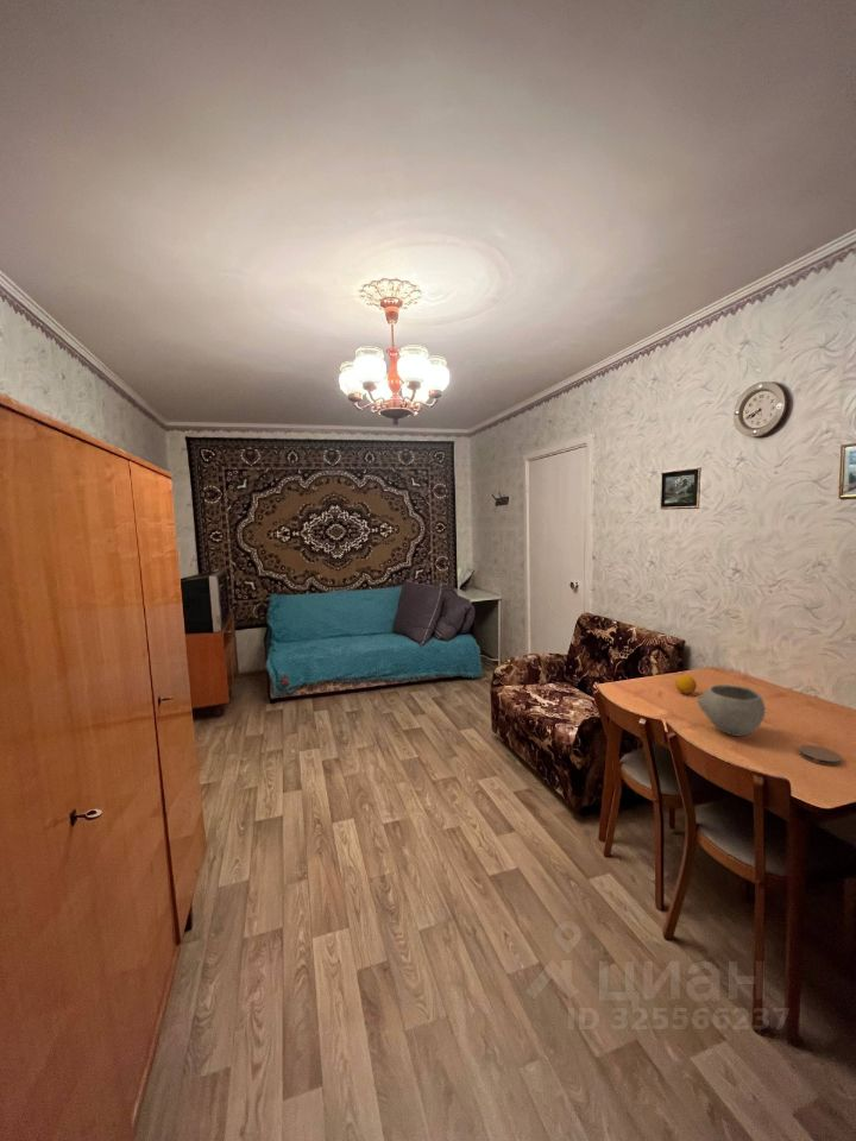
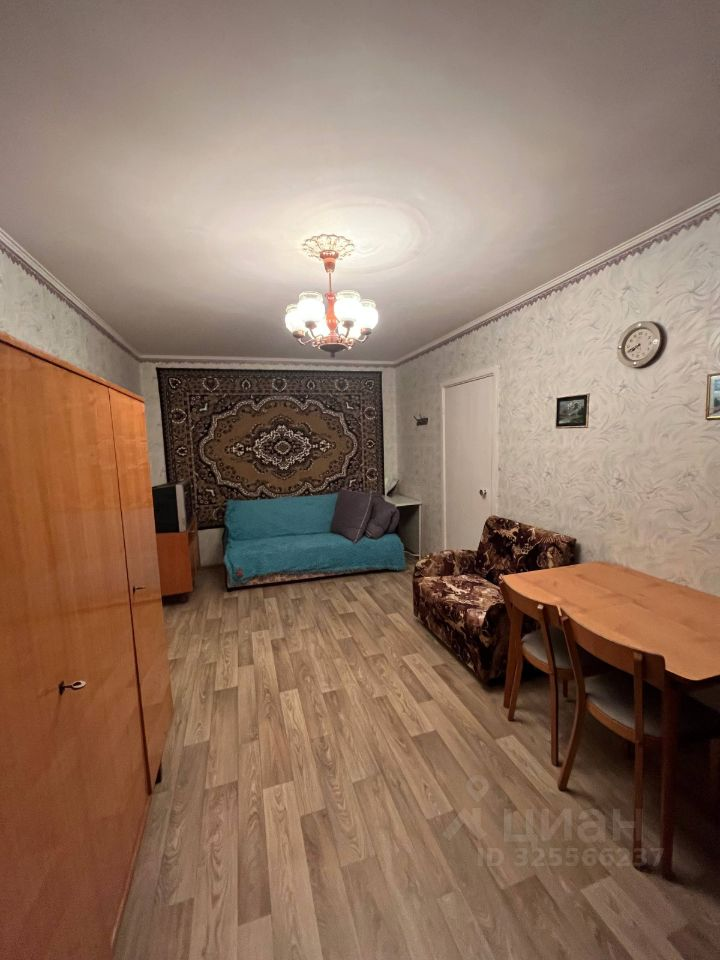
- fruit (685, 683)
- bowl (730, 711)
- coaster (819, 755)
